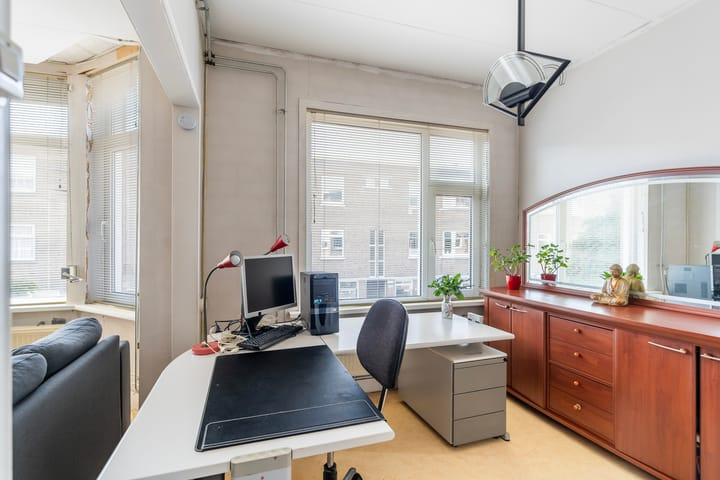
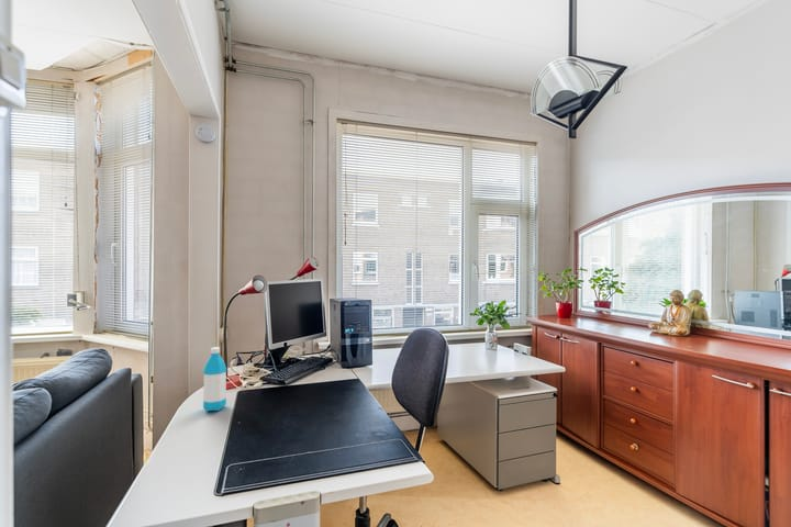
+ water bottle (214, 378)
